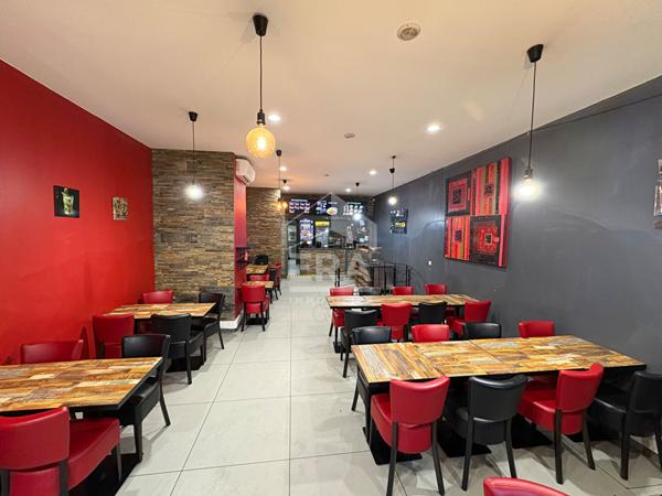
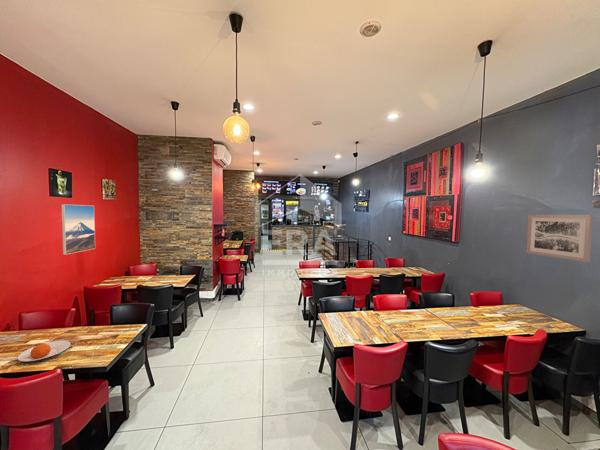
+ plate (45, 348)
+ wall art (556, 235)
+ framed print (79, 228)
